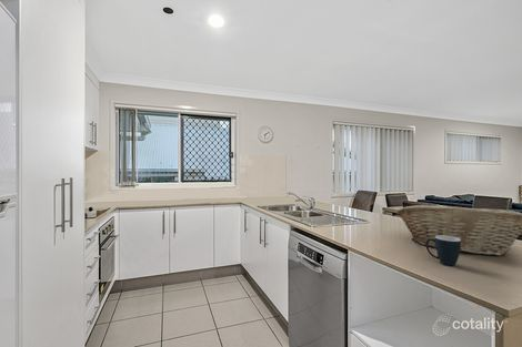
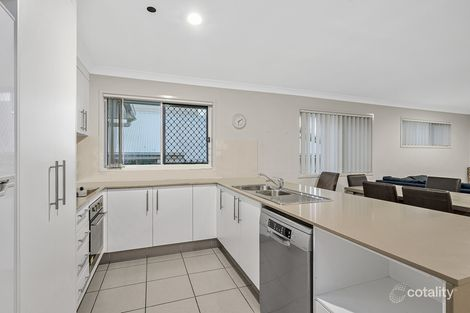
- mug (442, 249)
- fruit basket (455, 224)
